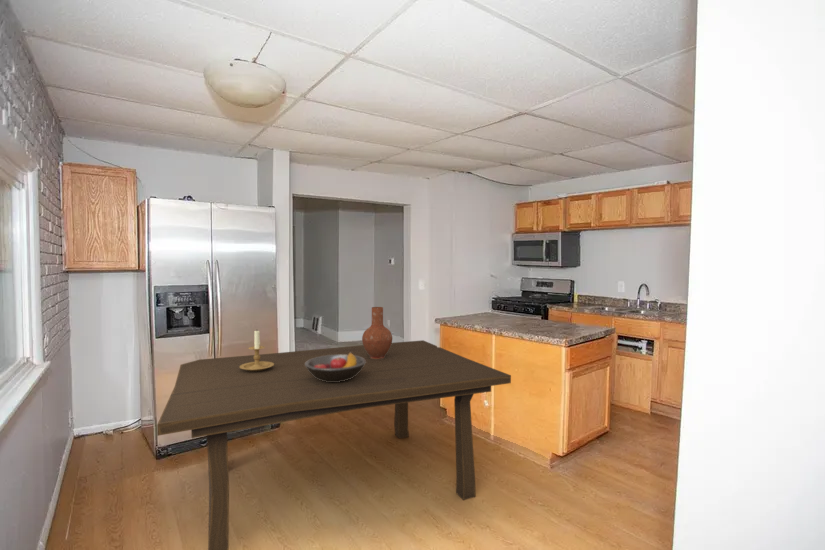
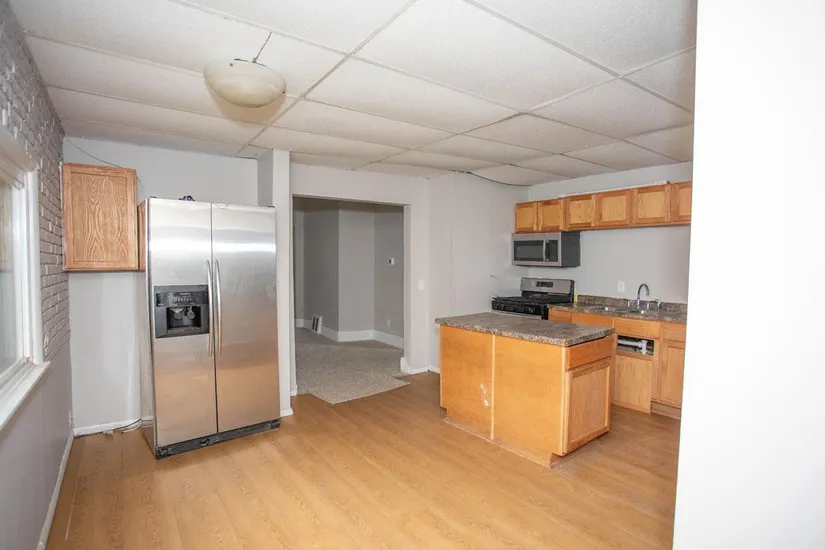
- candle holder (257, 349)
- fruit bowl (335, 367)
- dining table (332, 413)
- vase (377, 332)
